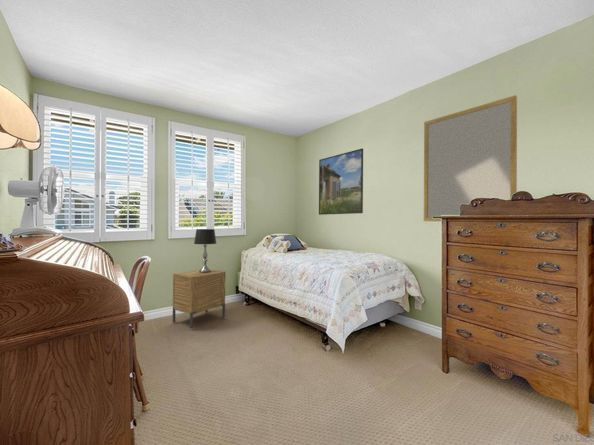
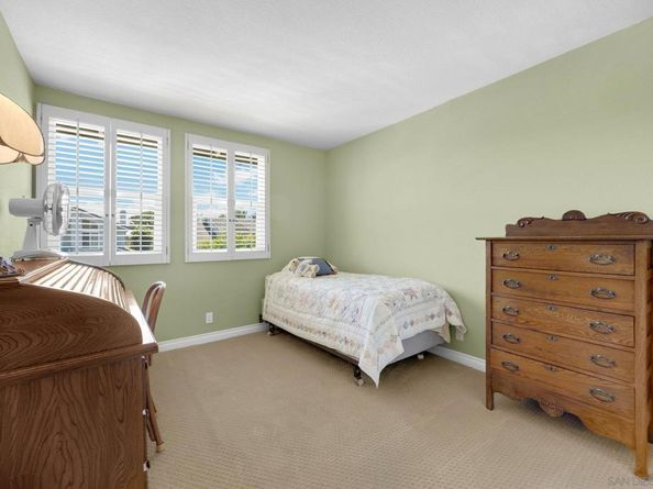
- home mirror (465, 165)
- nightstand (199, 296)
- table lamp (205, 250)
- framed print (339, 184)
